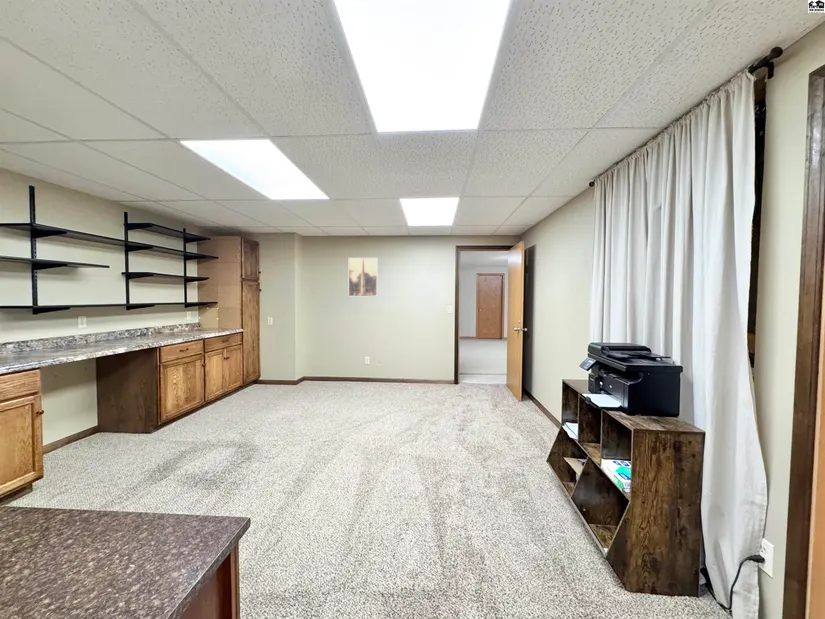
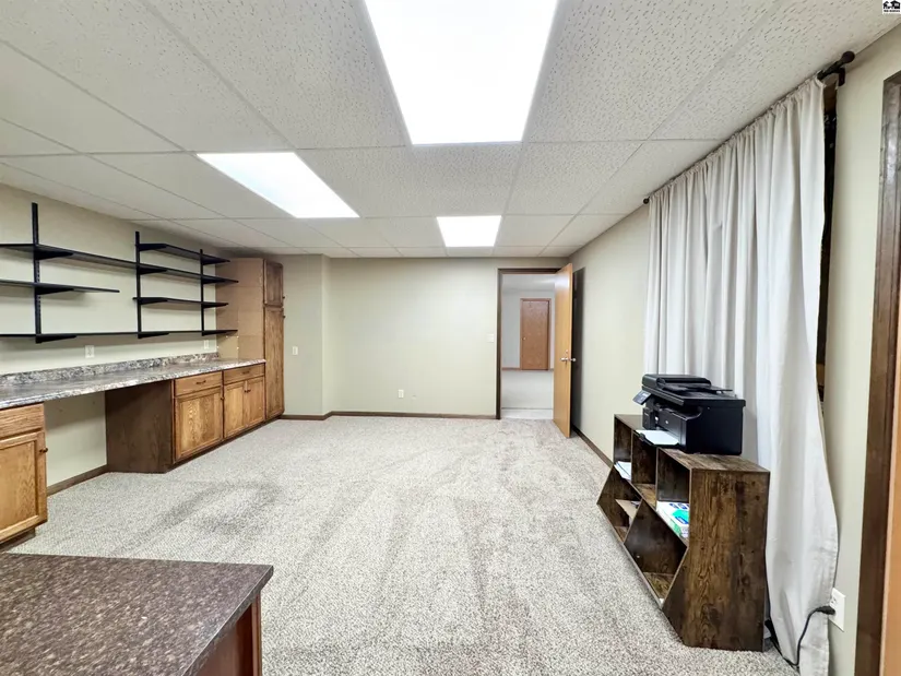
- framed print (363, 277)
